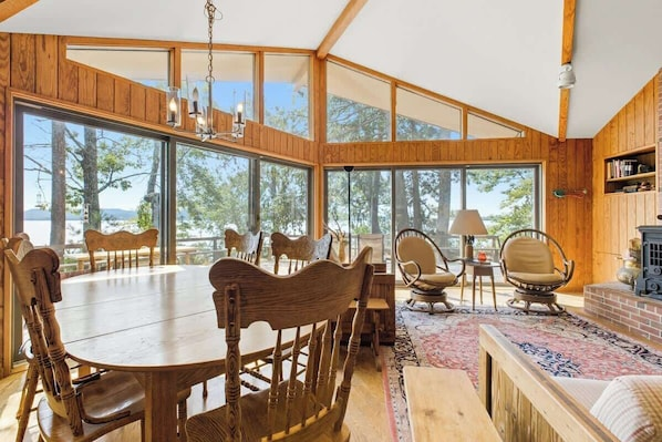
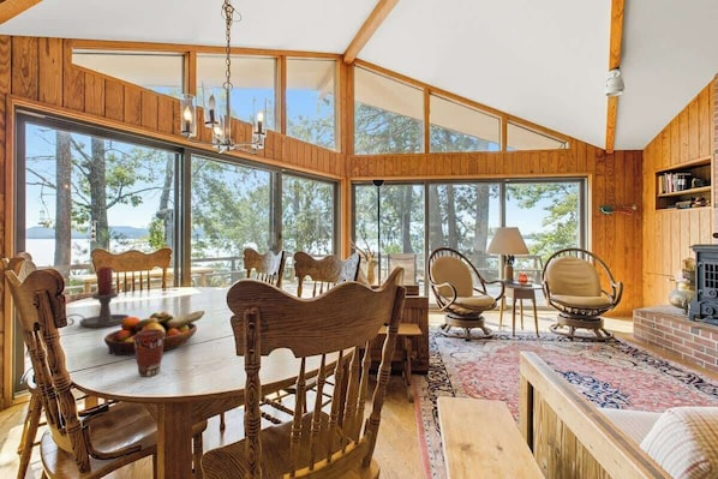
+ candle holder (97, 295)
+ fruit bowl (154, 327)
+ coffee cup (149, 352)
